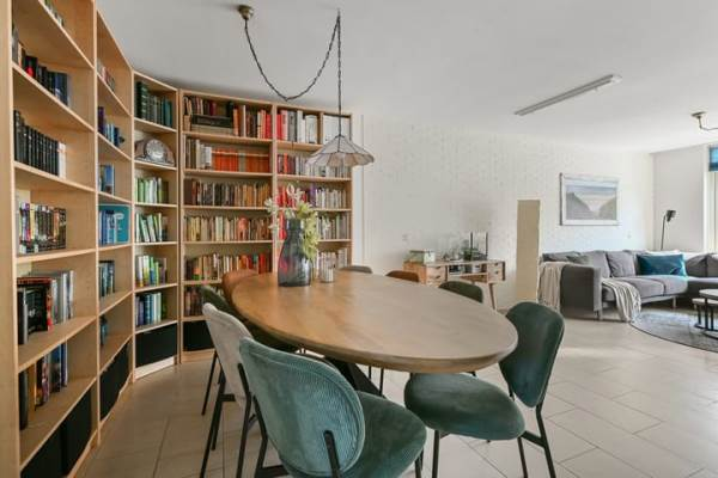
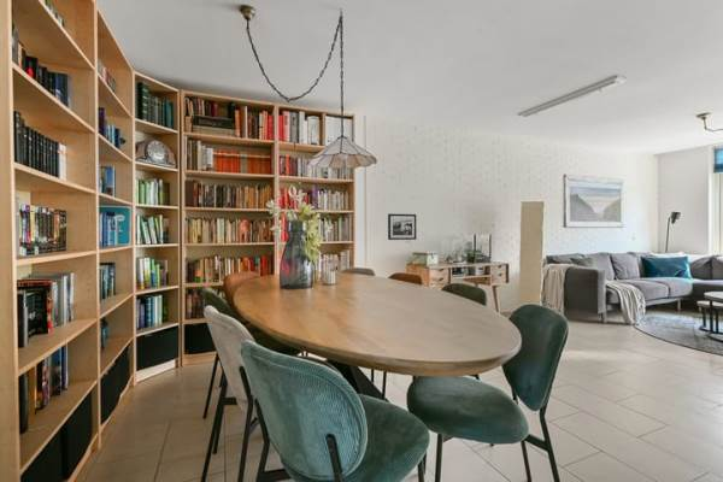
+ picture frame (401, 227)
